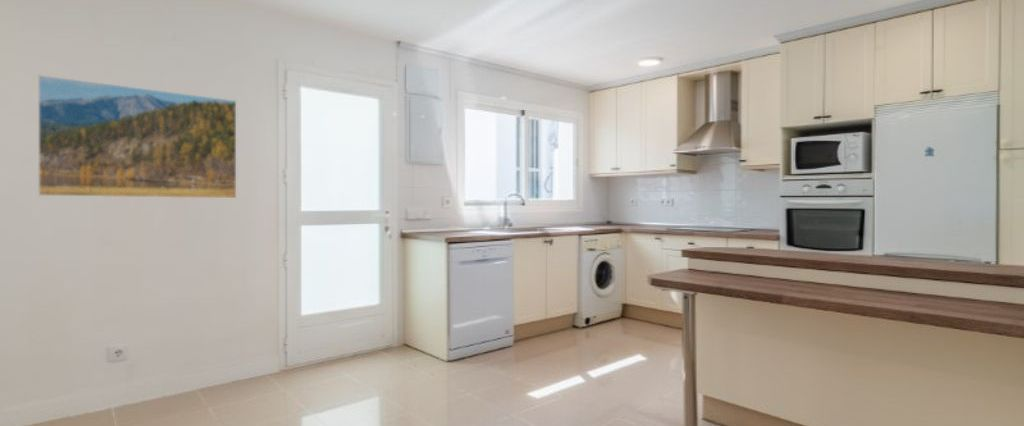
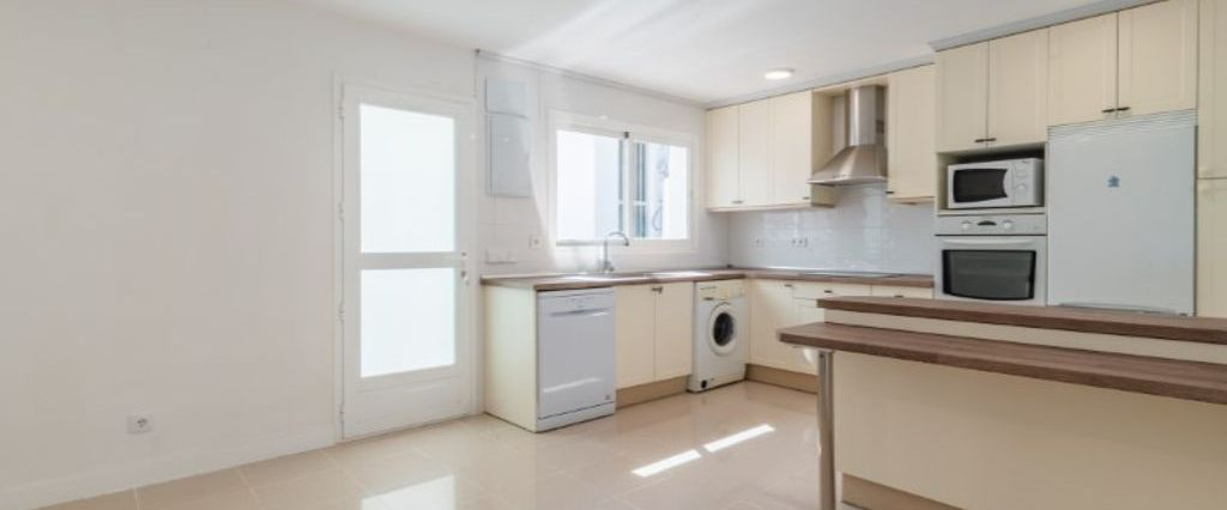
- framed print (147, 143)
